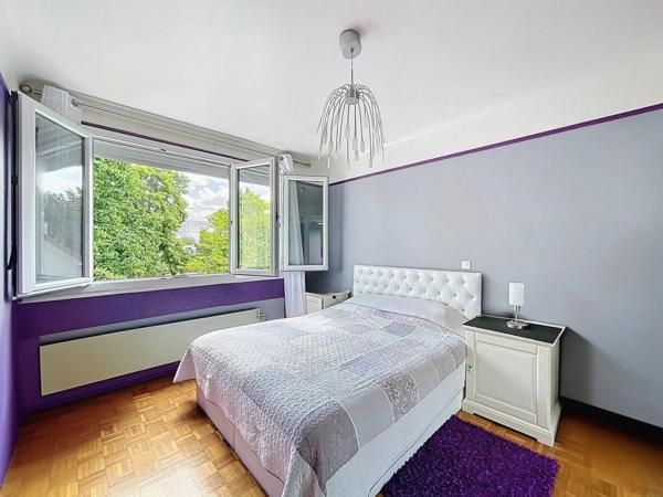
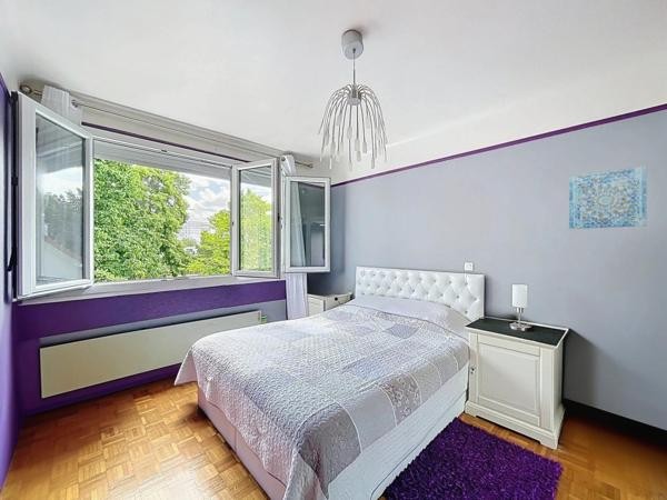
+ wall art (605, 199)
